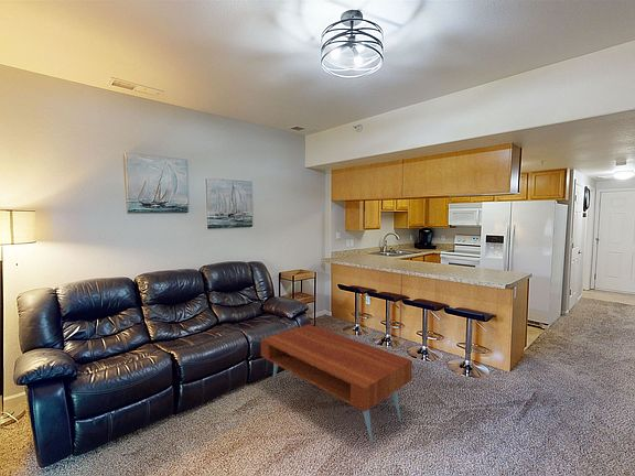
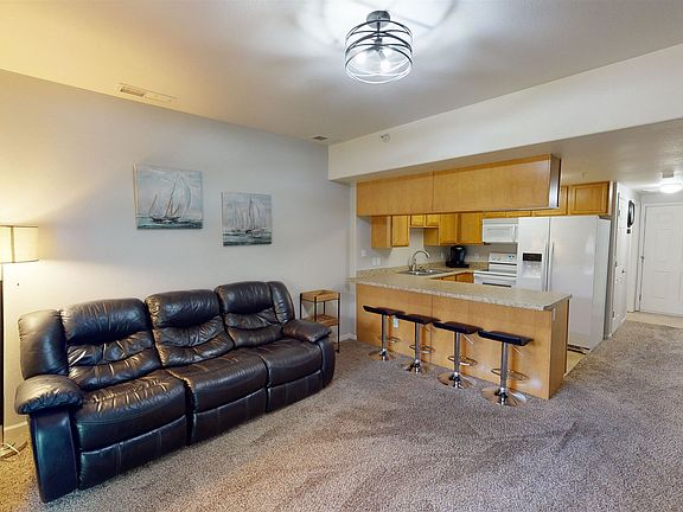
- coffee table (330, 376)
